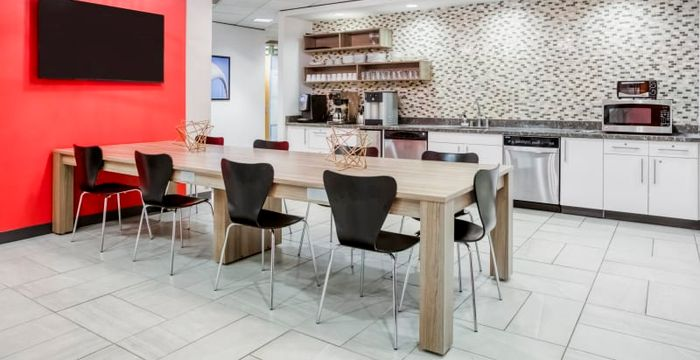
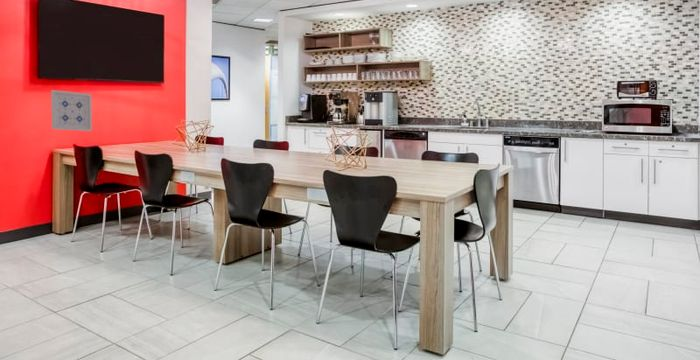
+ wall art (72, 111)
